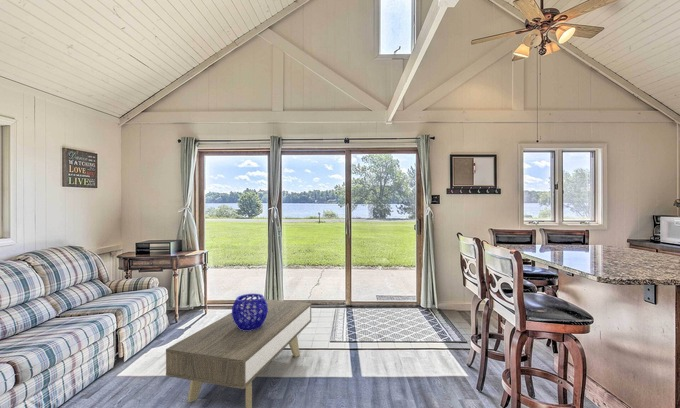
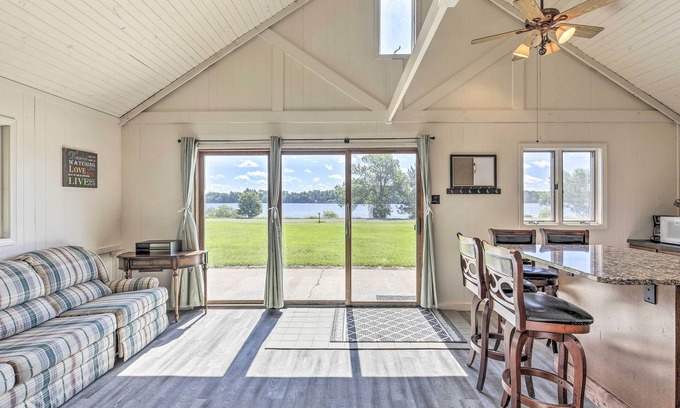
- coffee table (250, 348)
- decorative bowl (250, 311)
